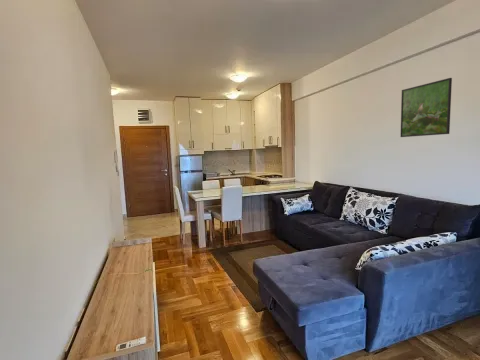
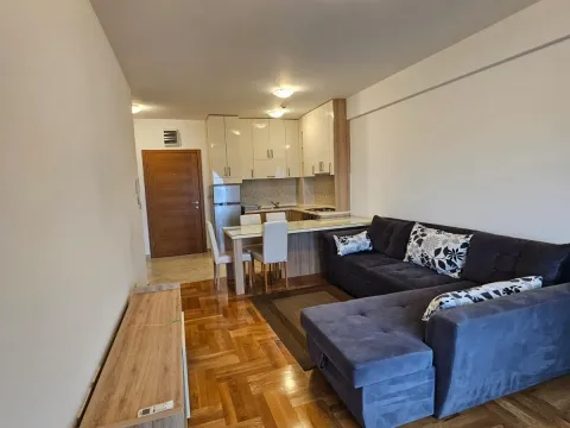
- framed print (423, 110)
